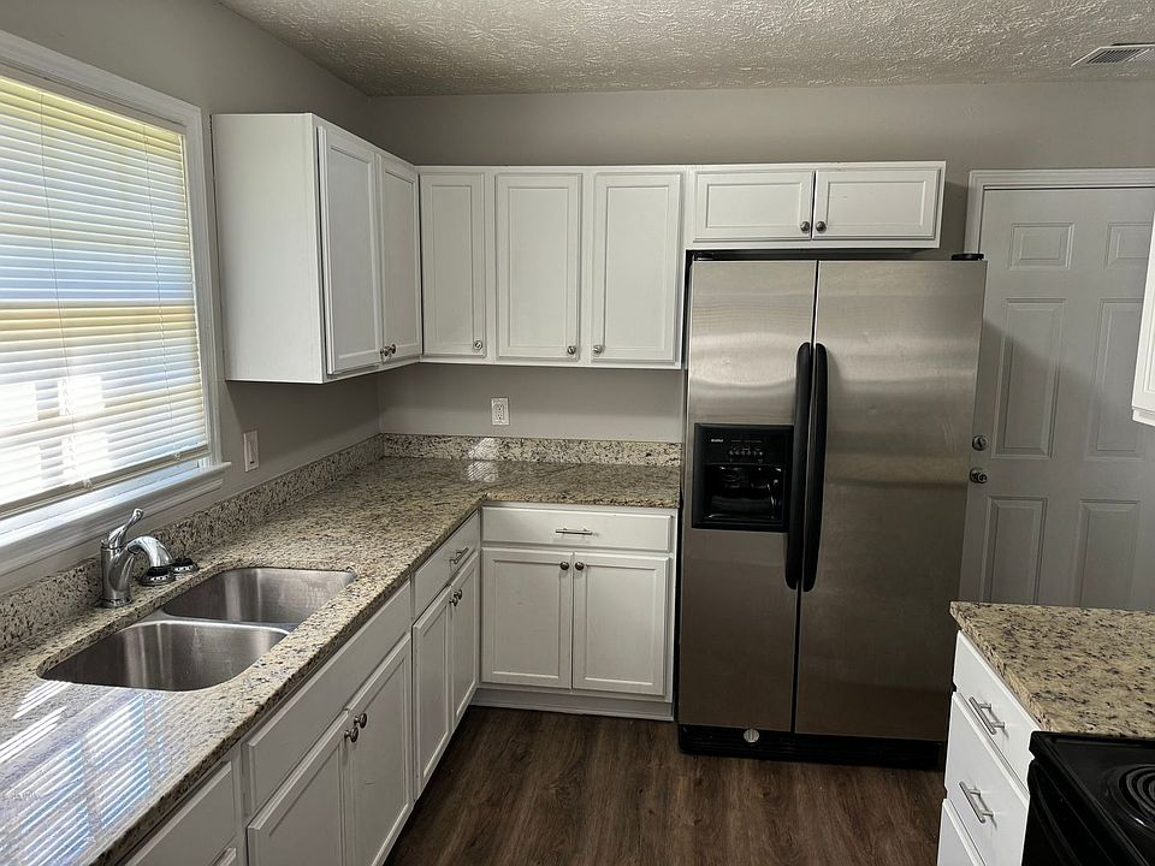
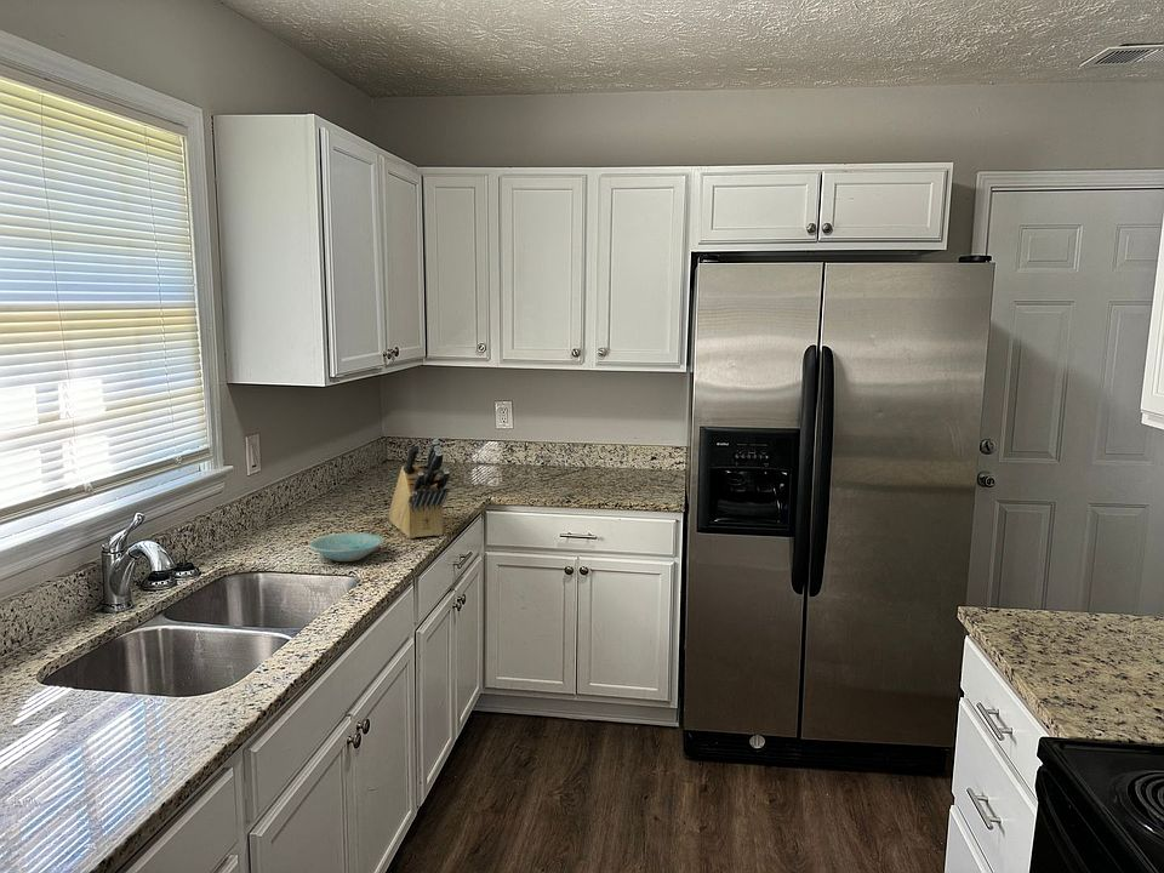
+ knife block (418, 484)
+ bowl (347, 548)
